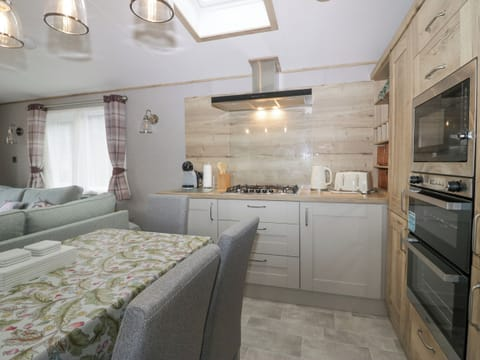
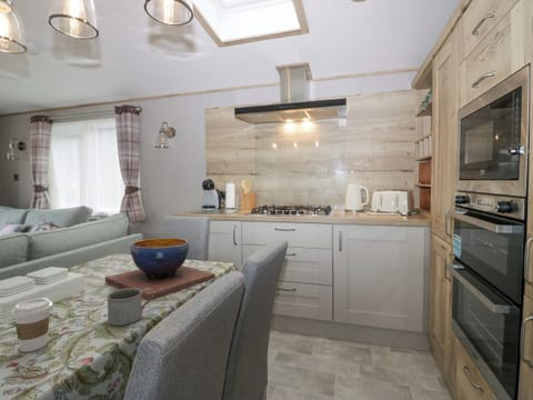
+ decorative bowl (161, 260)
+ mug (128, 304)
+ coffee cup (32, 324)
